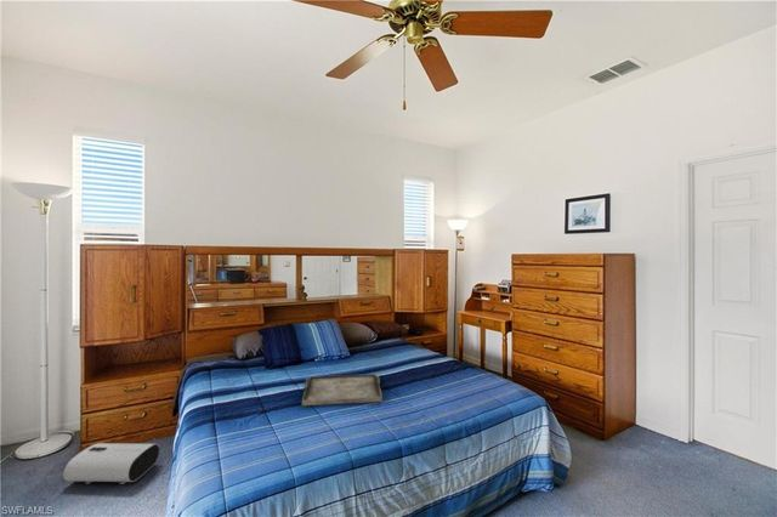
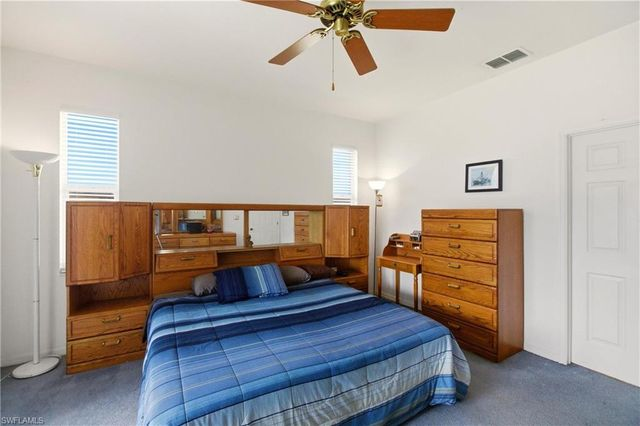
- serving tray (342, 384)
- air purifier (113, 461)
